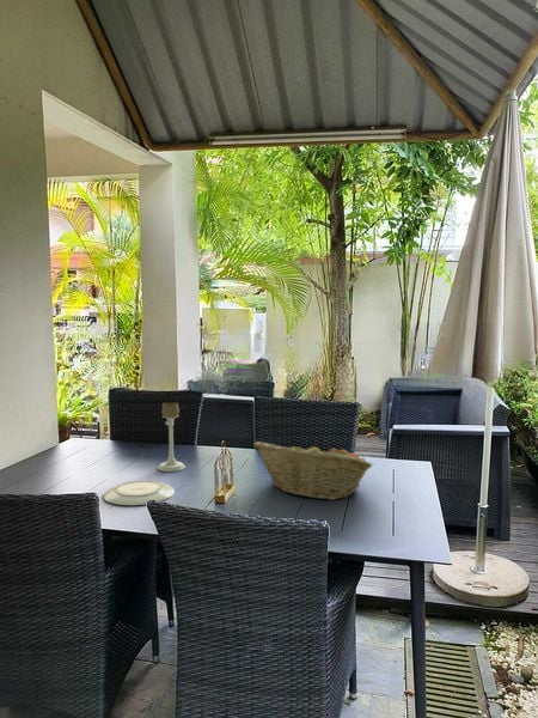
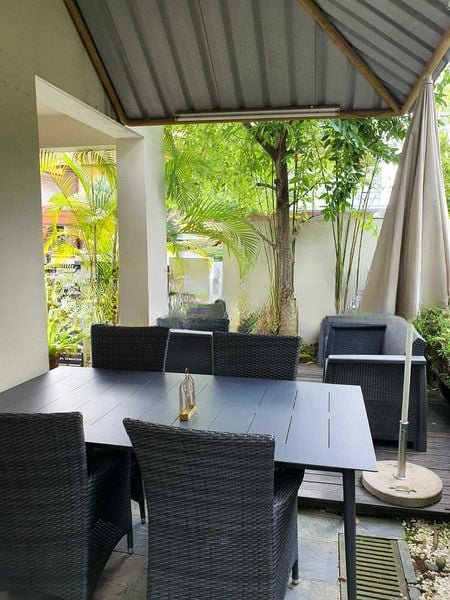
- plate (139, 491)
- candle holder (171, 436)
- fruit basket (311, 463)
